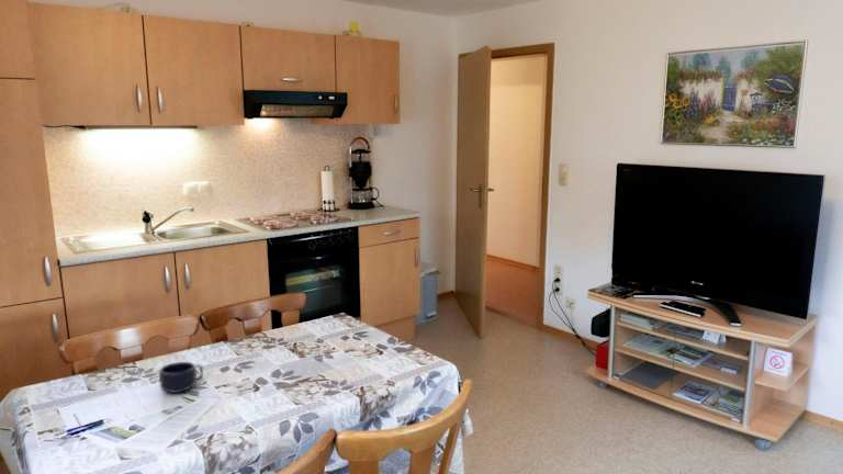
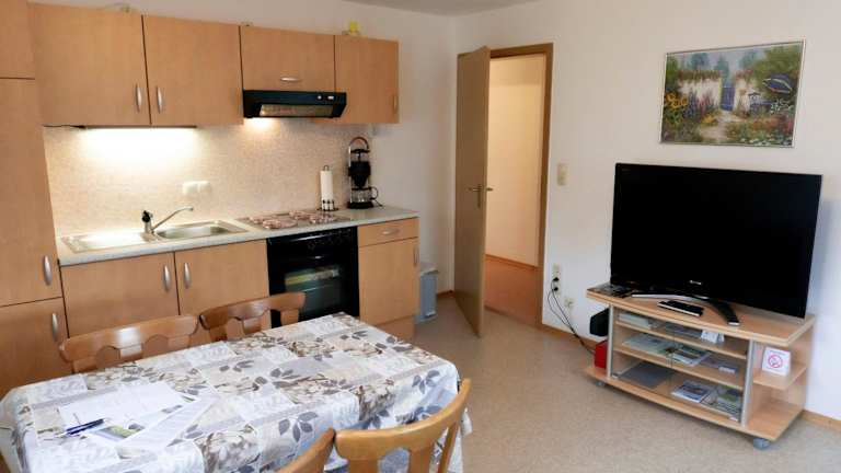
- mug (181, 377)
